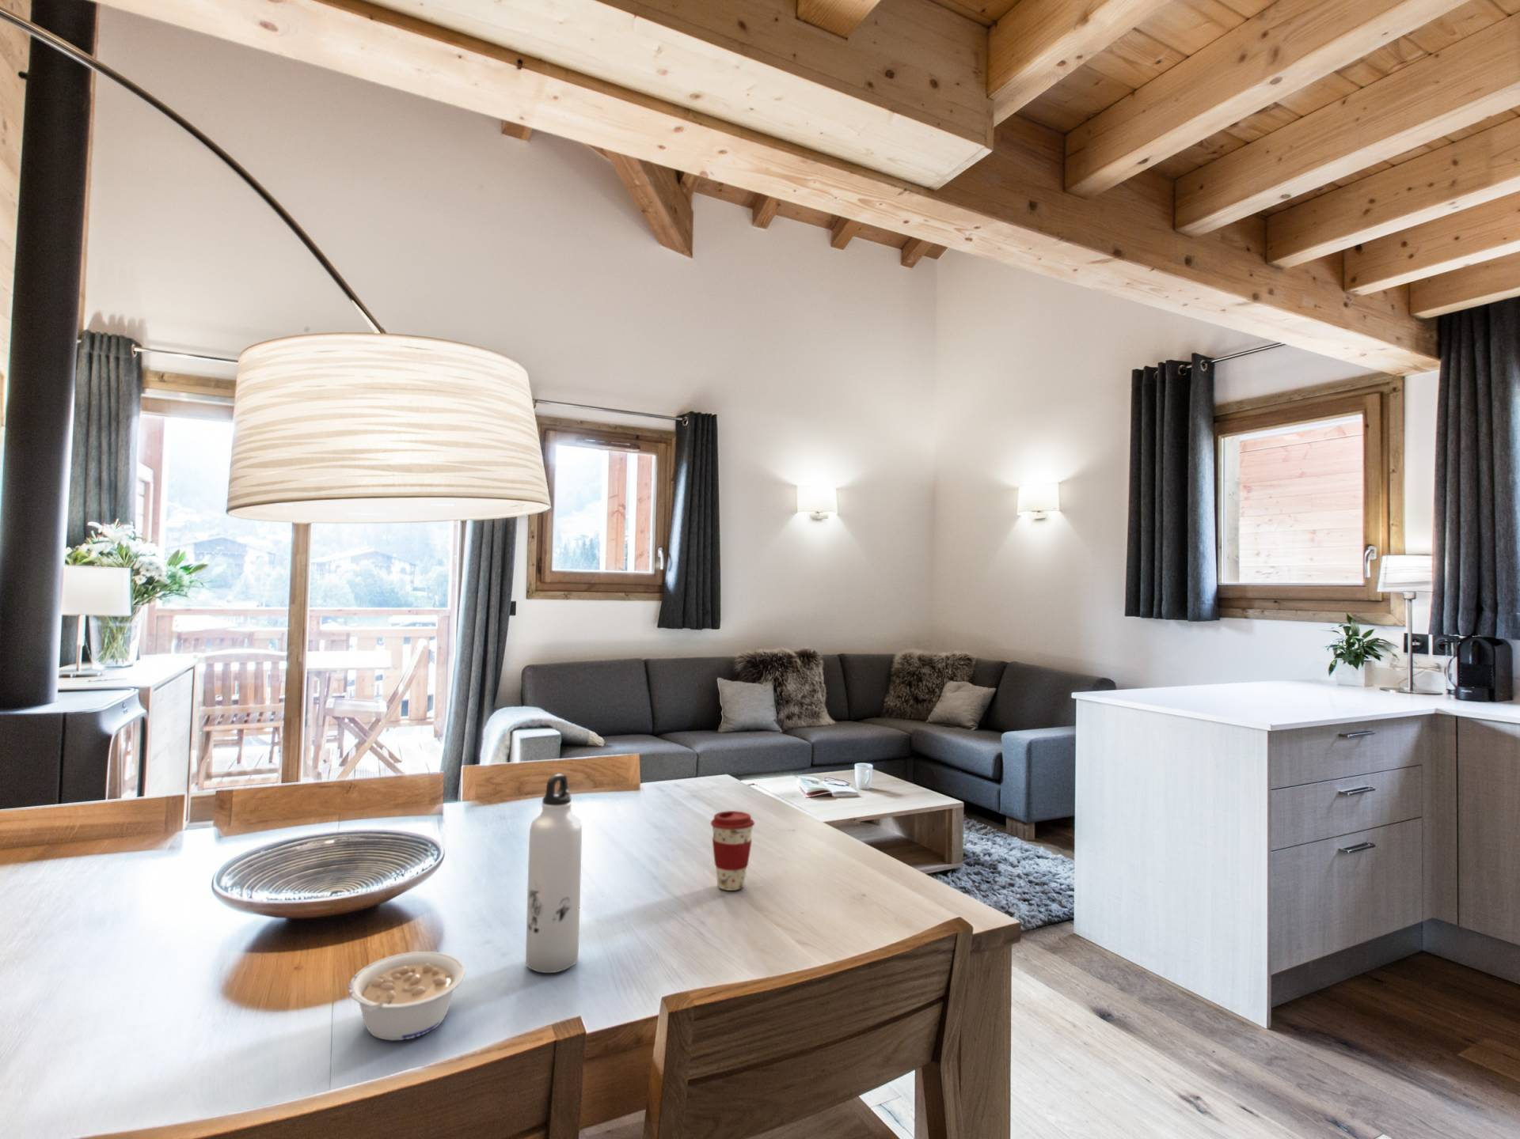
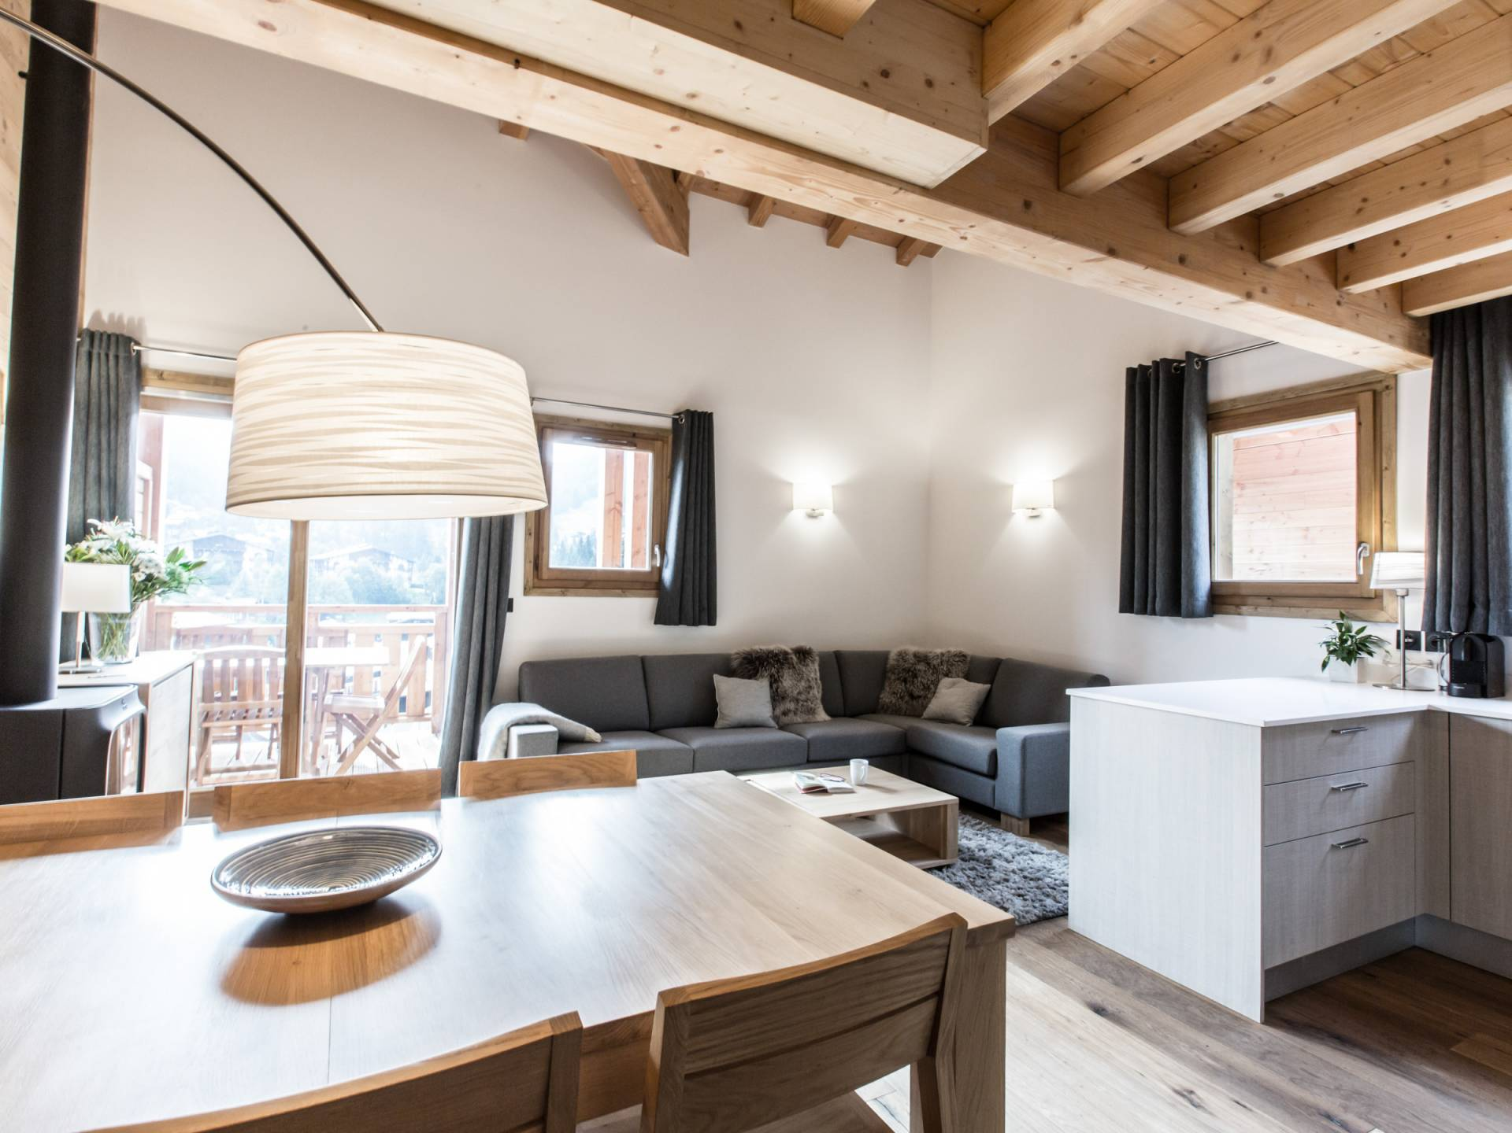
- legume (408, 995)
- coffee cup (731, 849)
- water bottle (554, 867)
